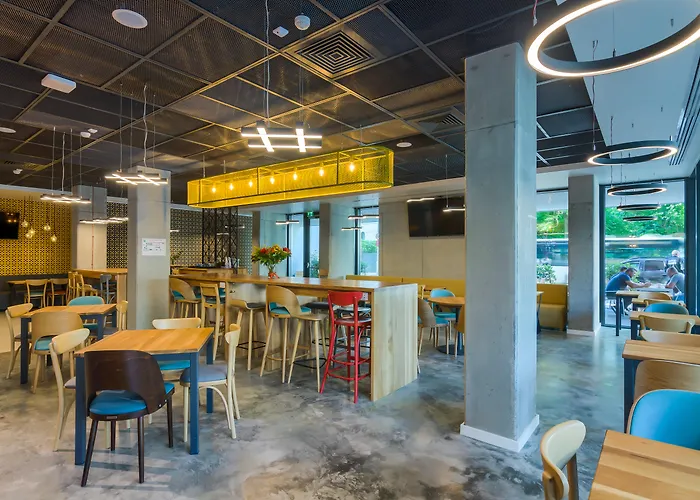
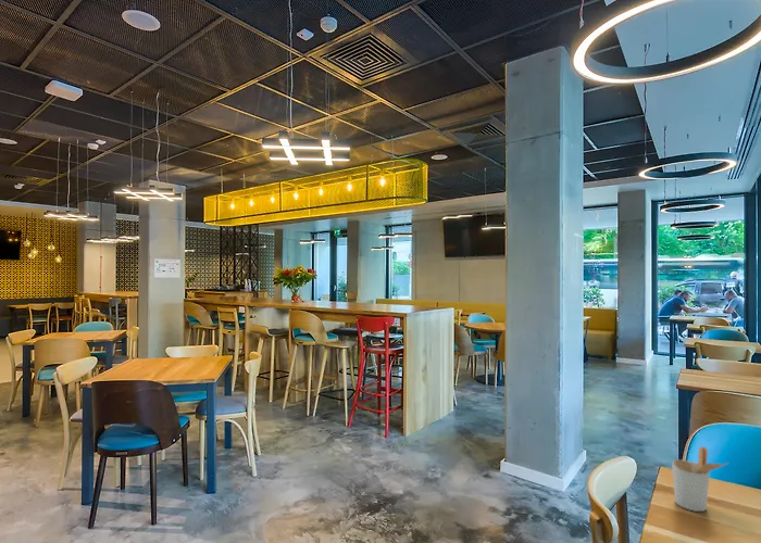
+ utensil holder (698, 480)
